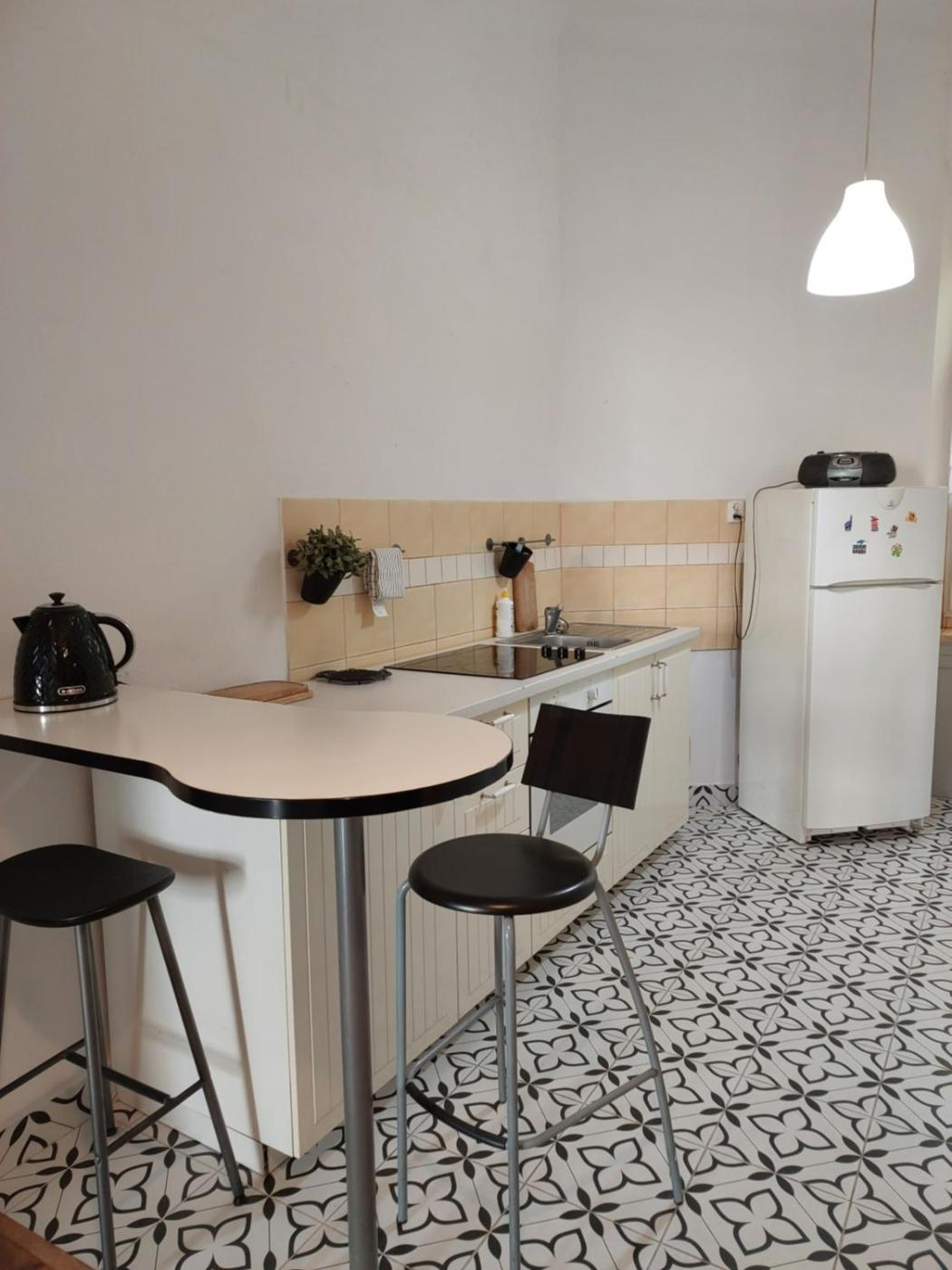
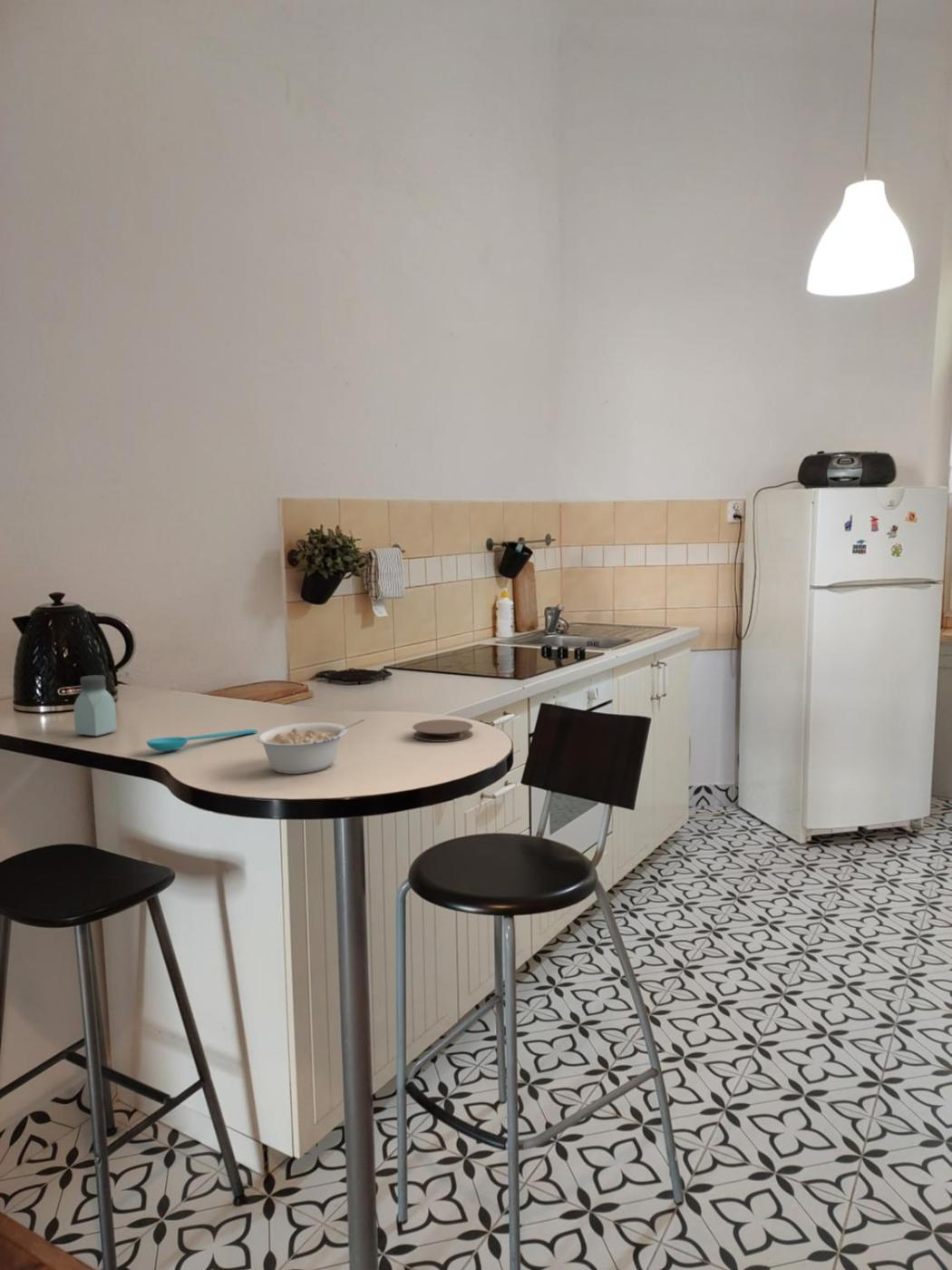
+ coaster (442, 730)
+ legume (305, 745)
+ spoon (204, 737)
+ saltshaker (94, 705)
